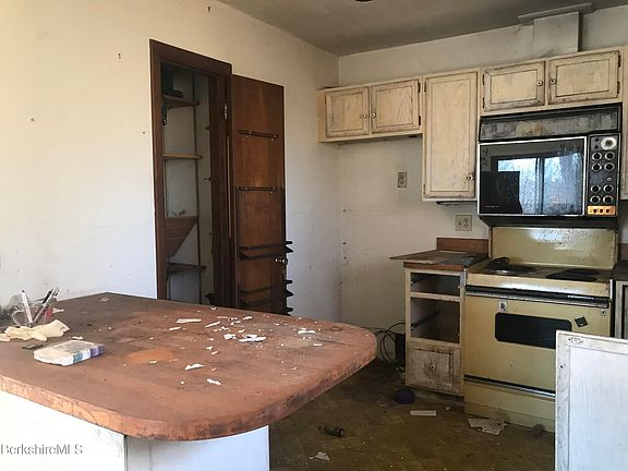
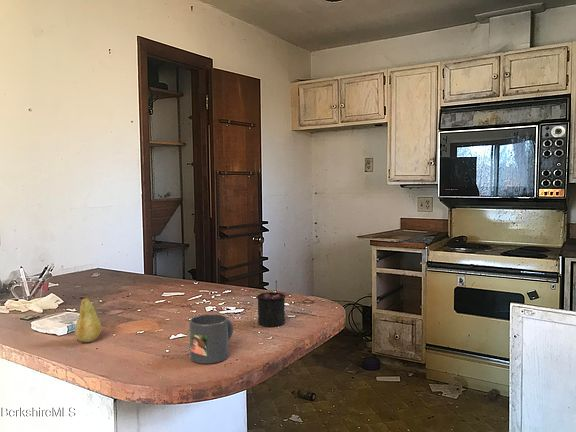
+ mug (214, 336)
+ fruit (87, 318)
+ candle (271, 302)
